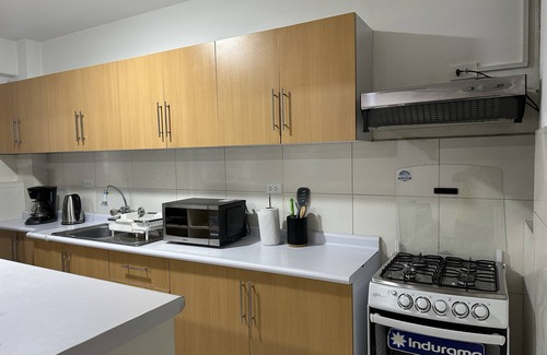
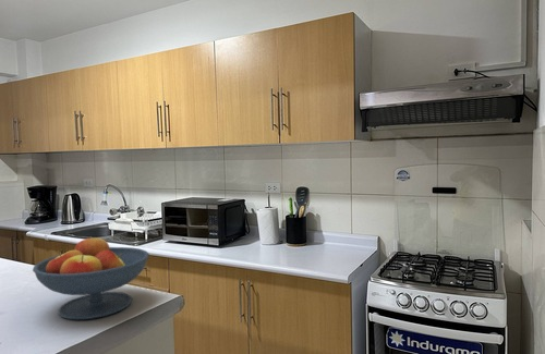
+ fruit bowl (95, 273)
